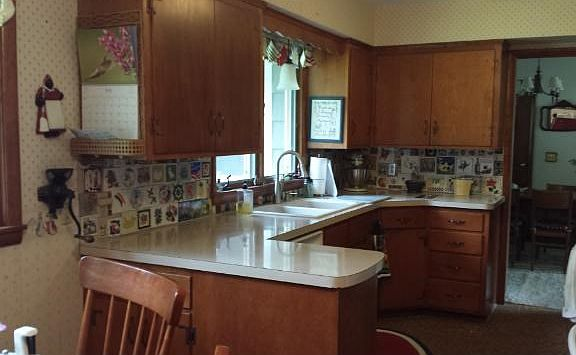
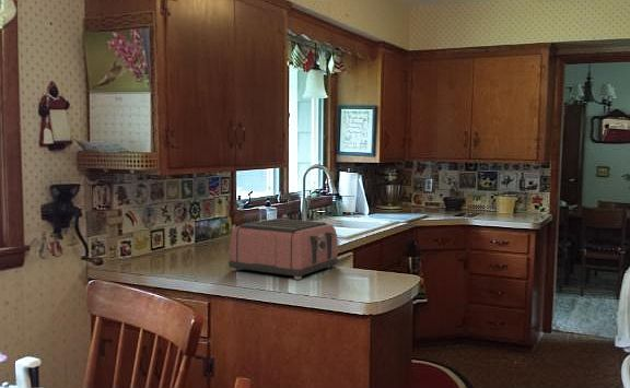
+ toaster (288, 246)
